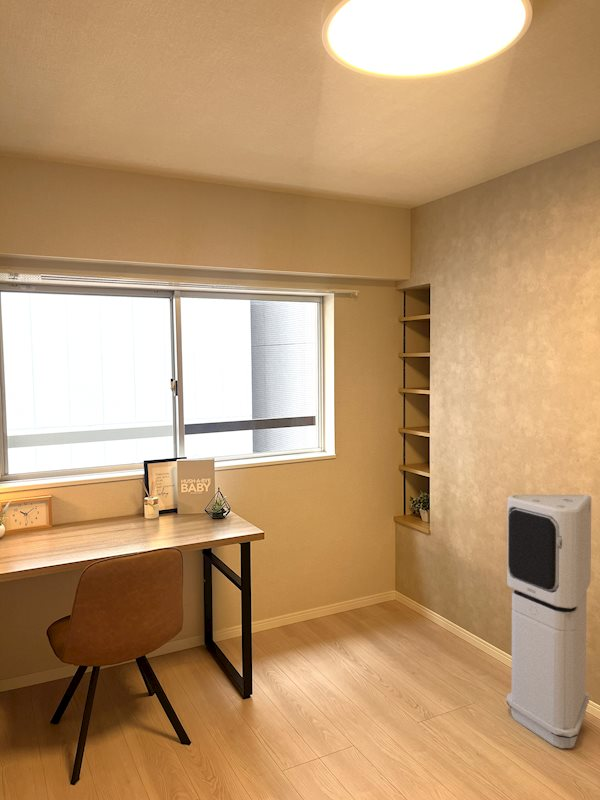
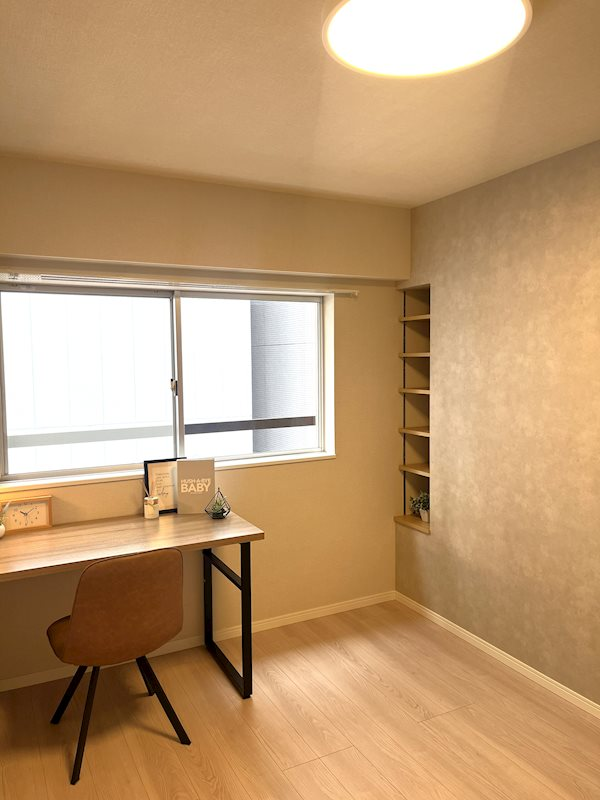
- air purifier (559, 611)
